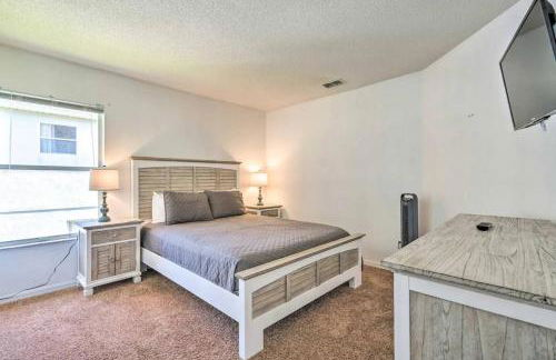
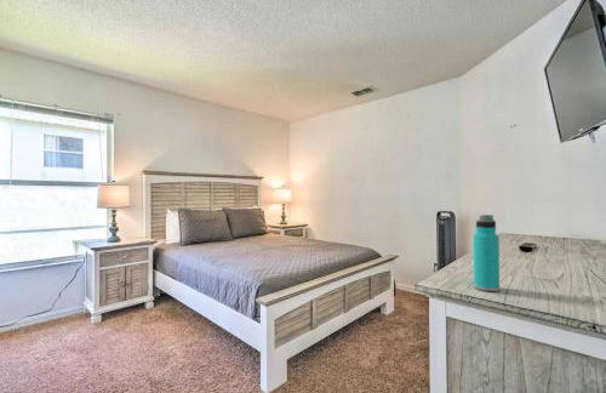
+ water bottle (486, 251)
